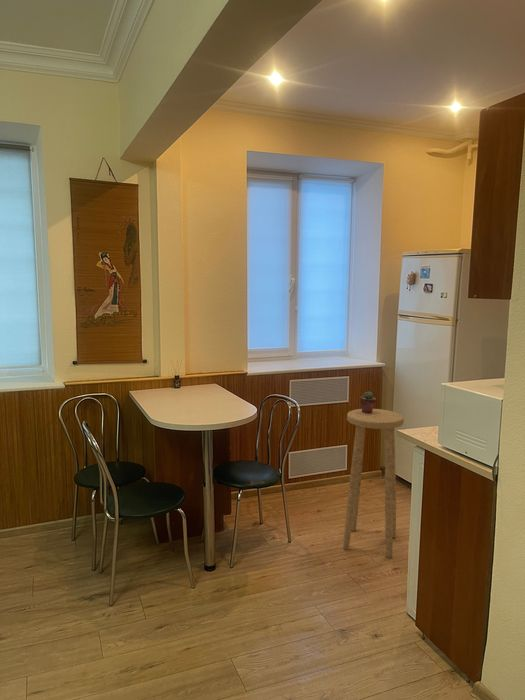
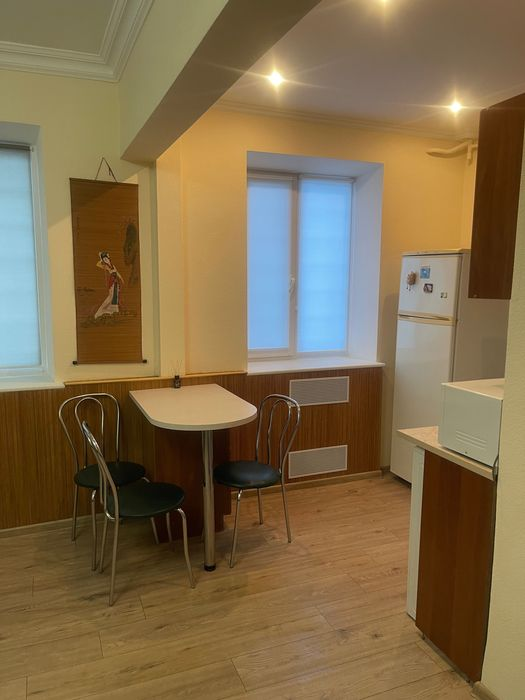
- stool (360, 479)
- potted succulent (367, 401)
